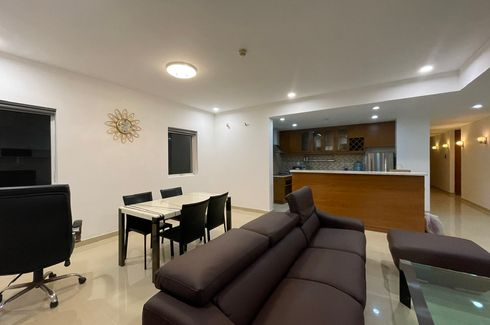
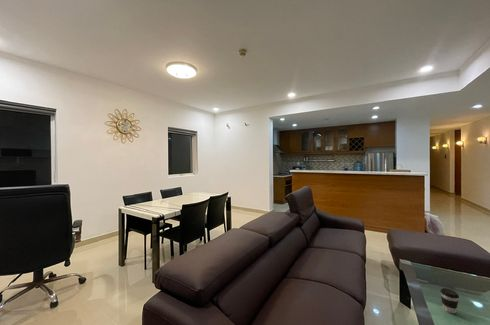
+ coffee cup (449, 300)
